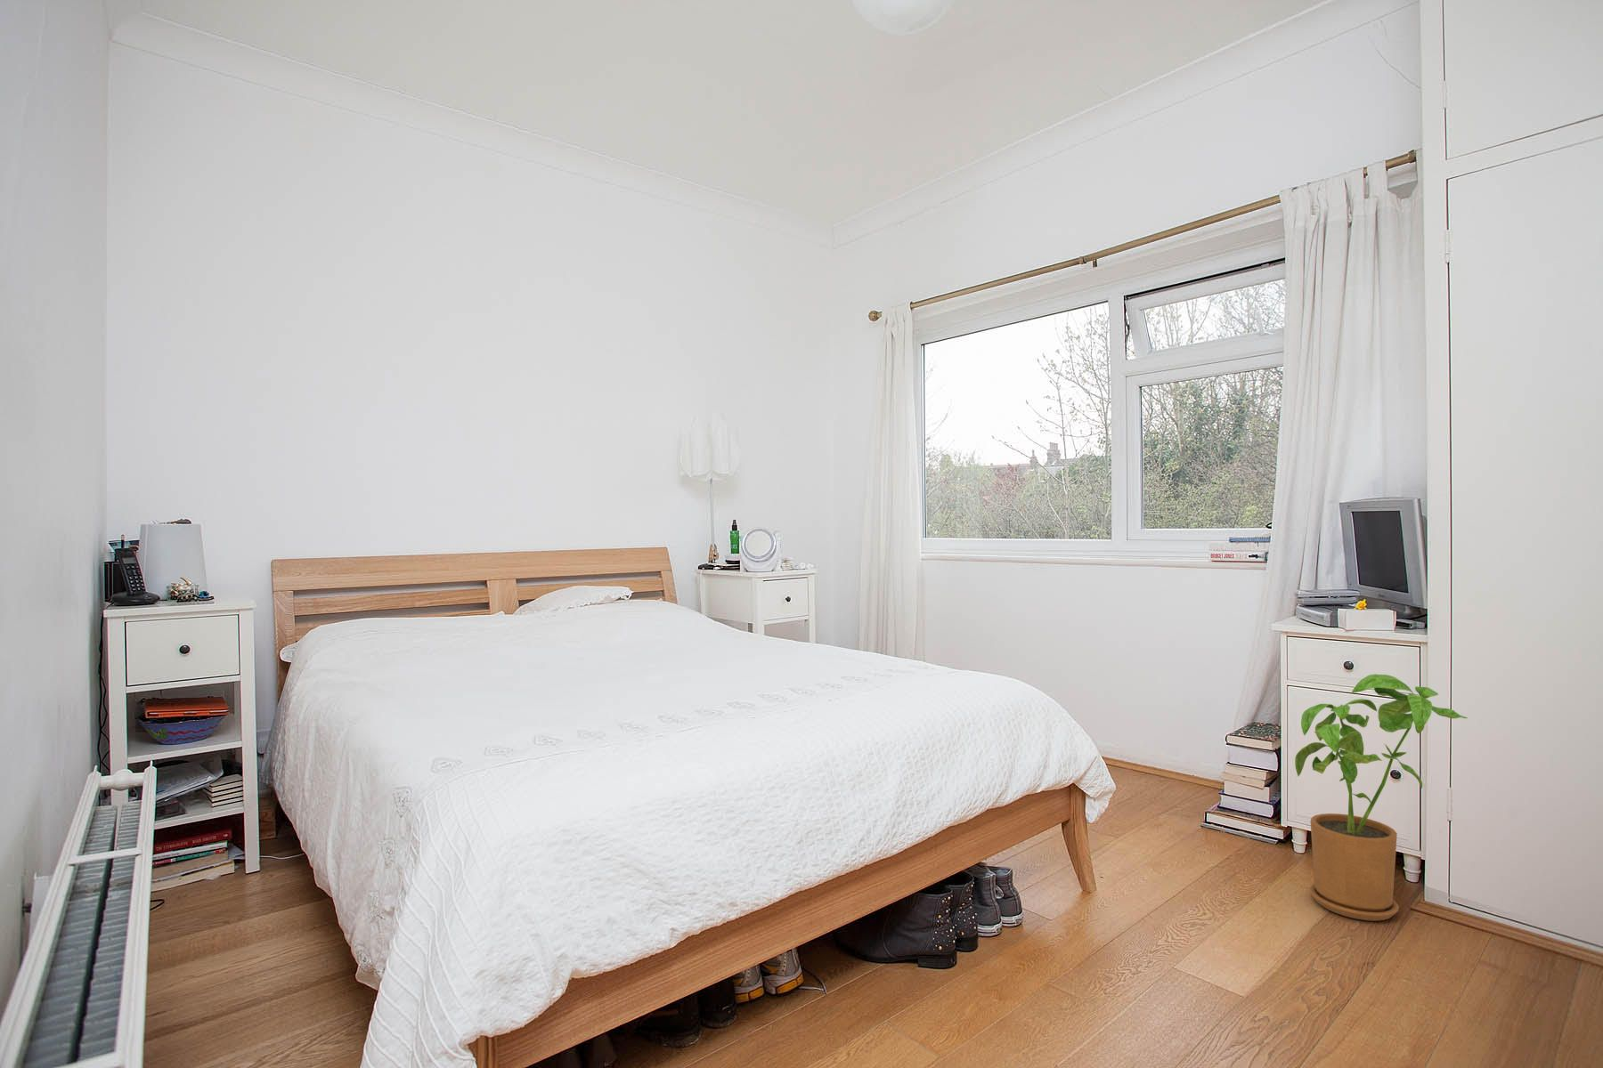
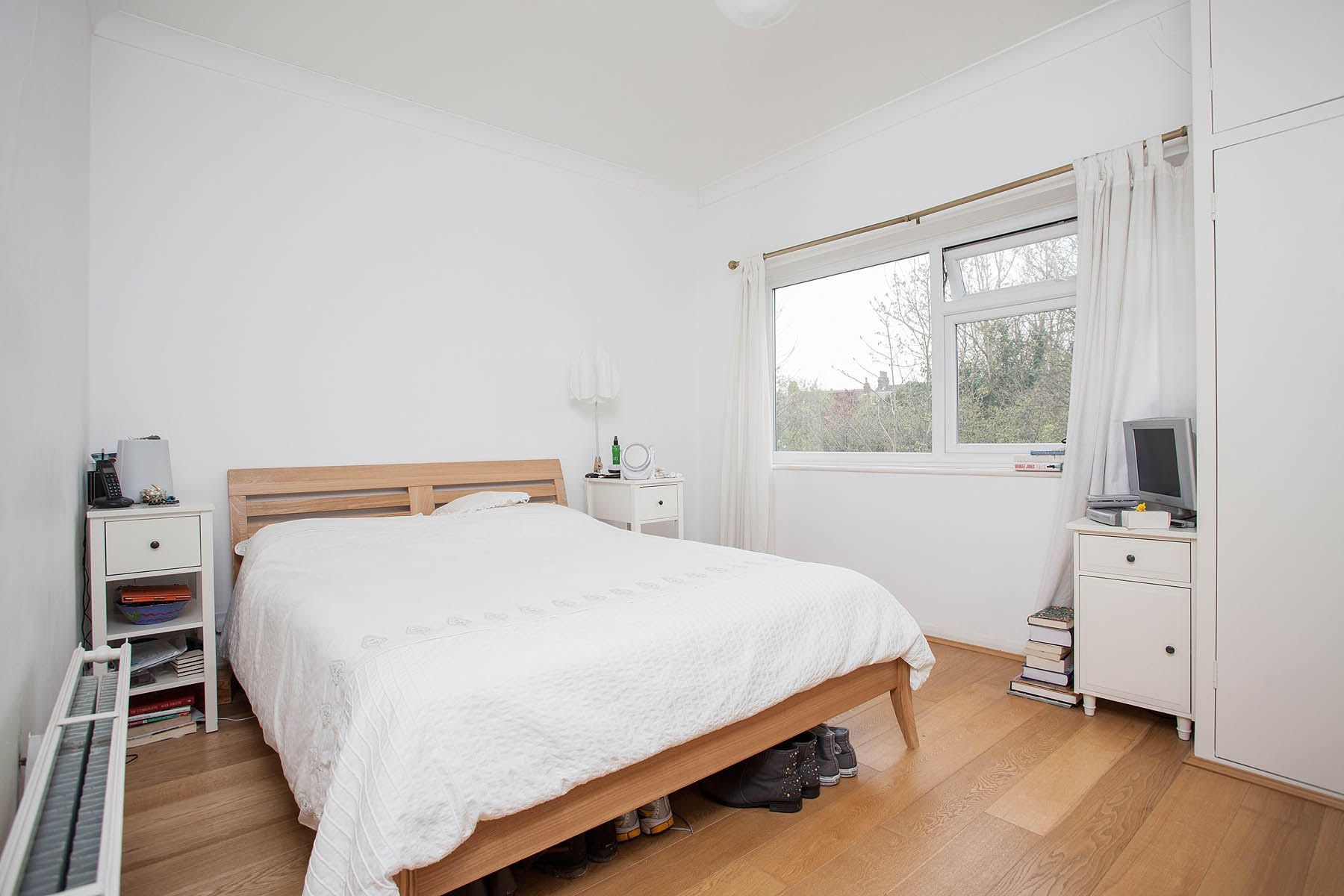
- house plant (1351, 790)
